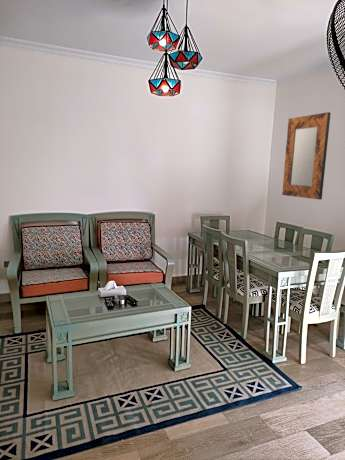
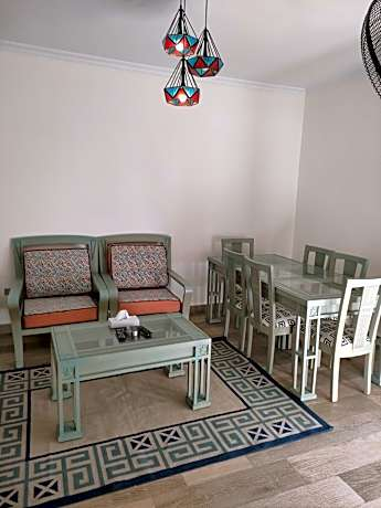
- home mirror (304, 157)
